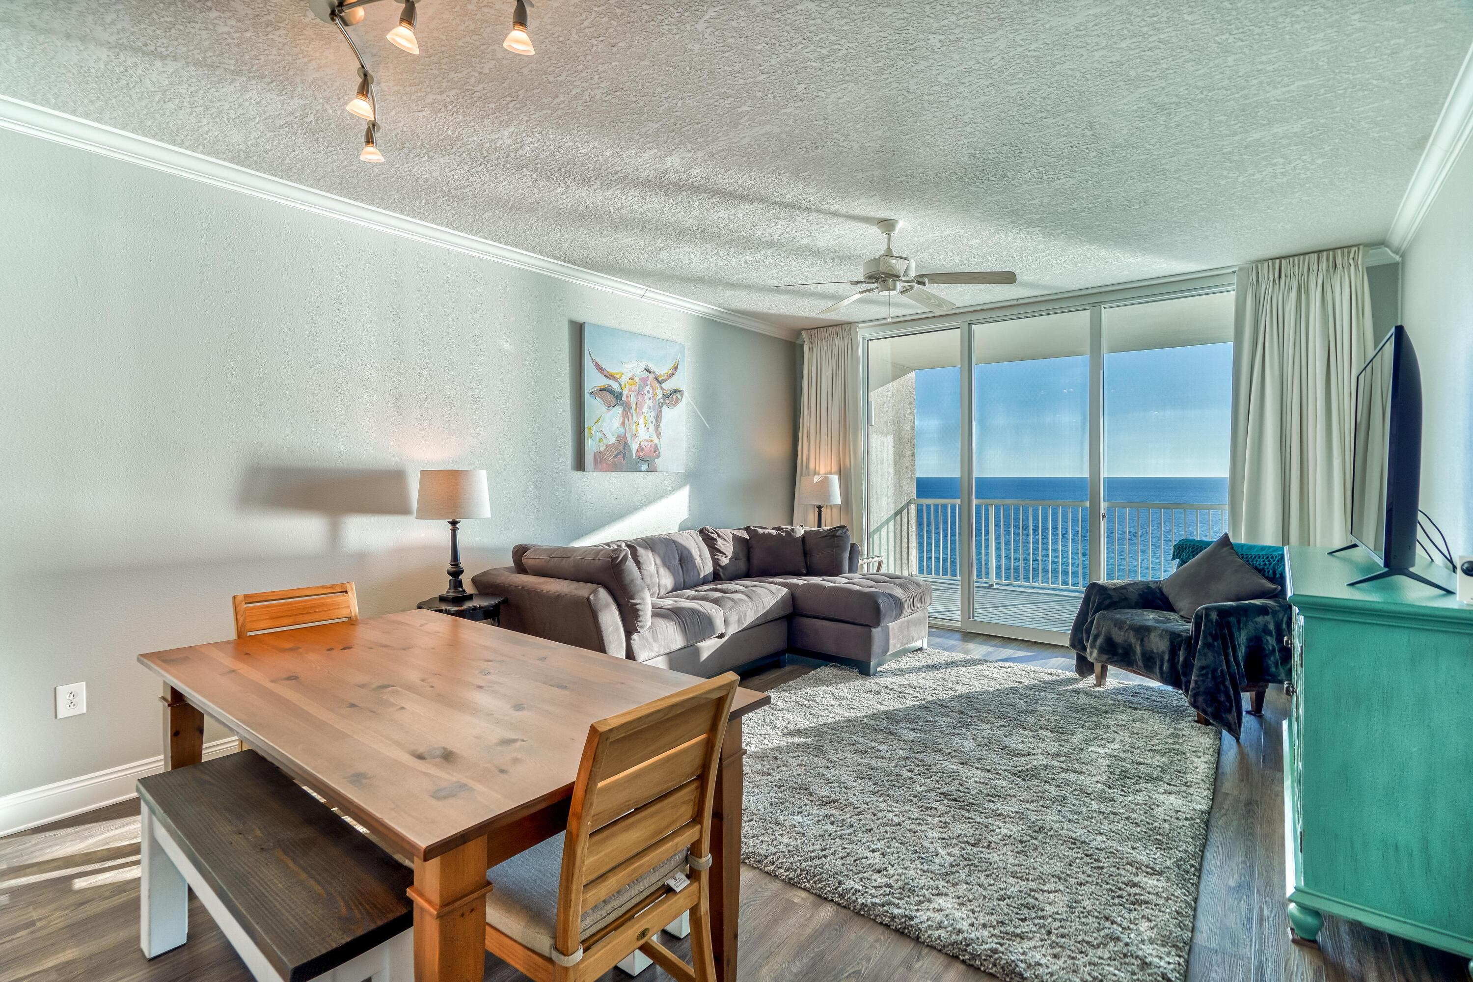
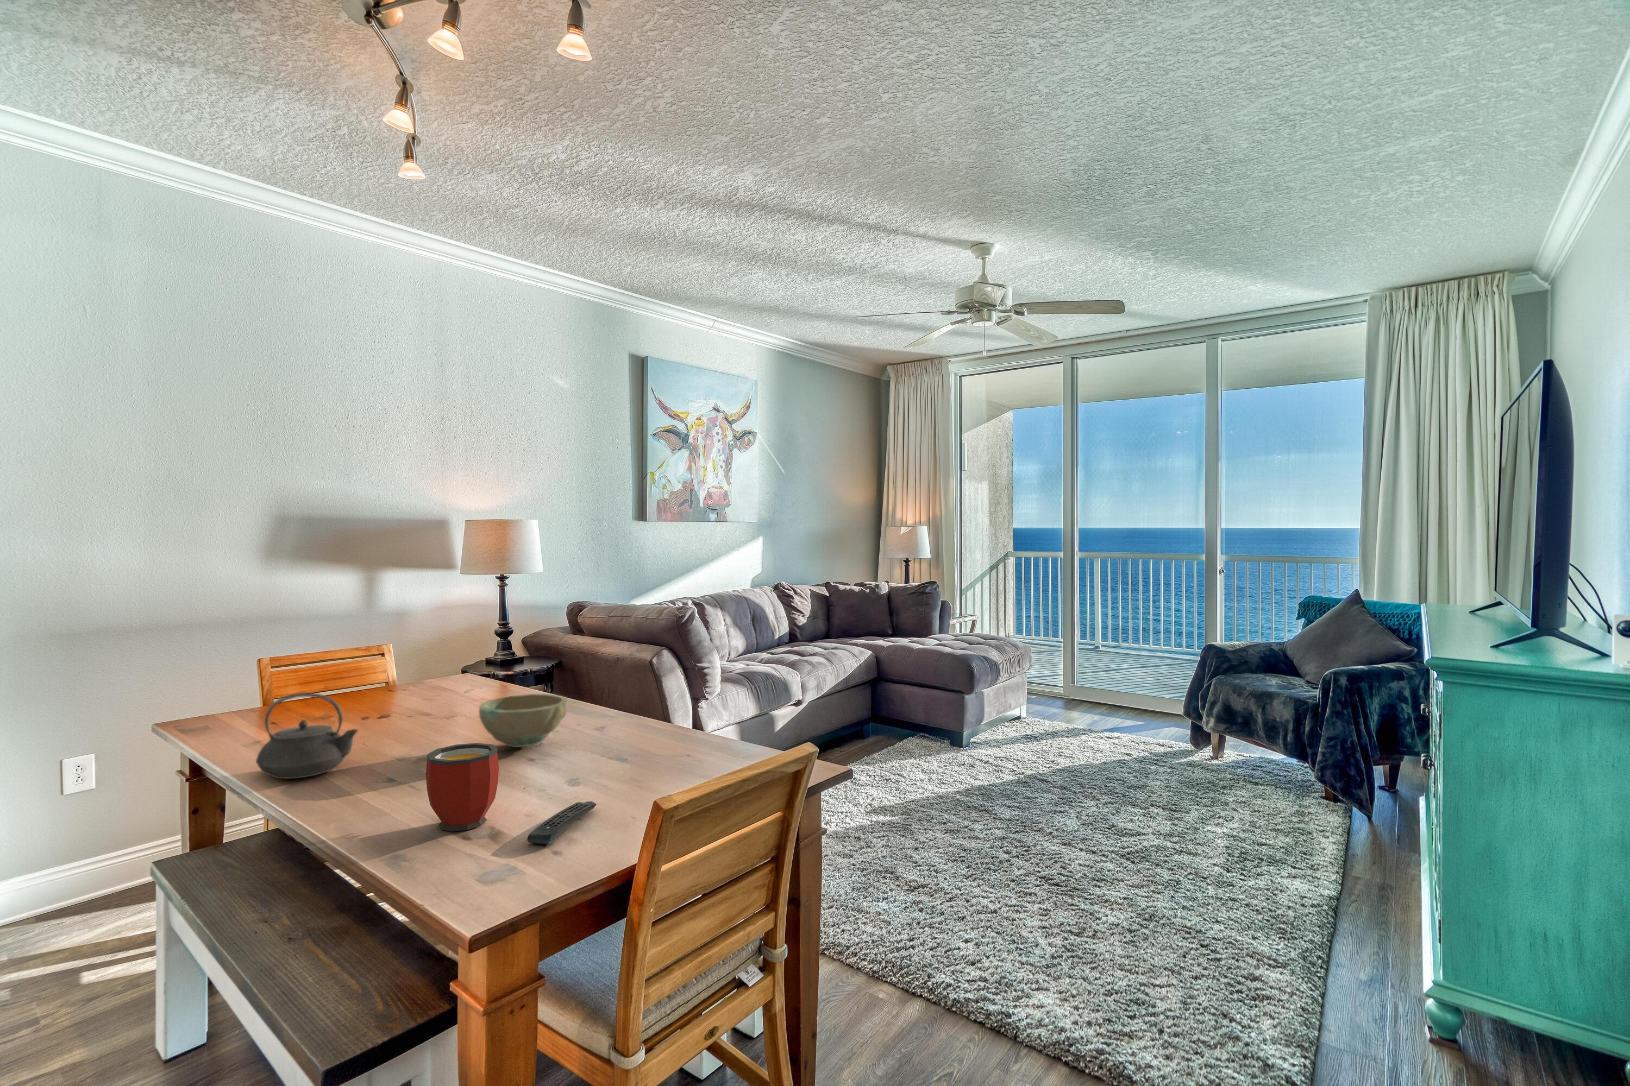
+ mug (461, 784)
+ remote control (565, 819)
+ bowl (524, 724)
+ teapot (309, 731)
